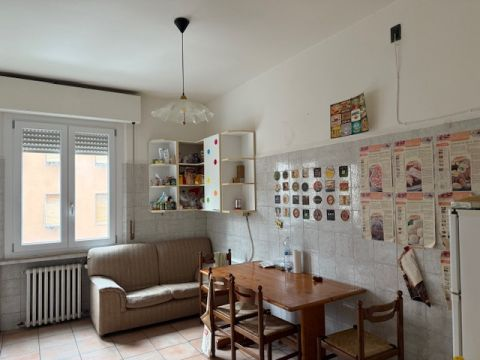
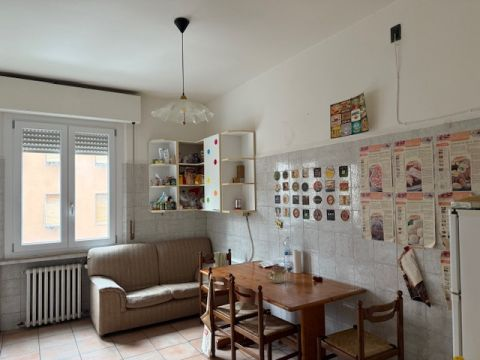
+ teapot (276, 272)
